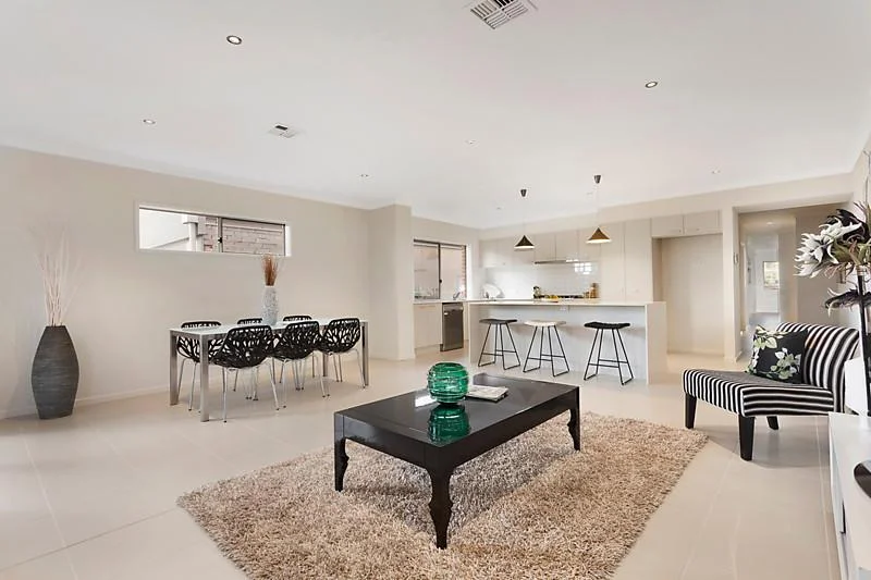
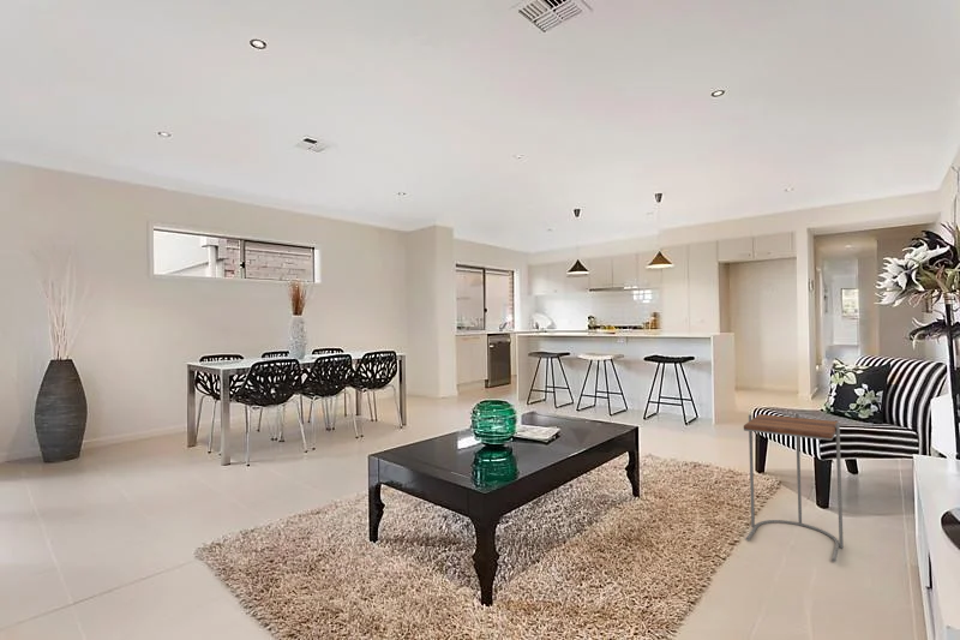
+ side table (797, 477)
